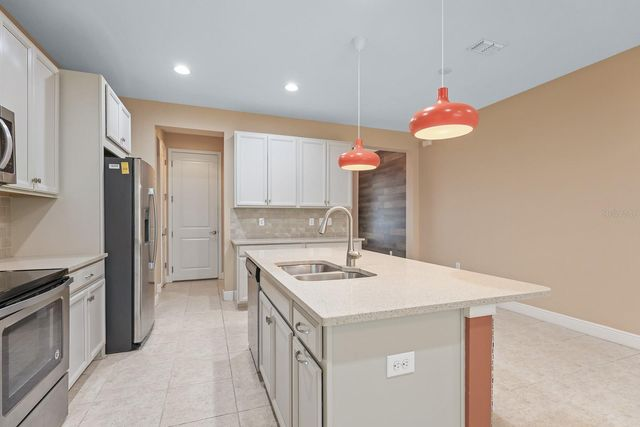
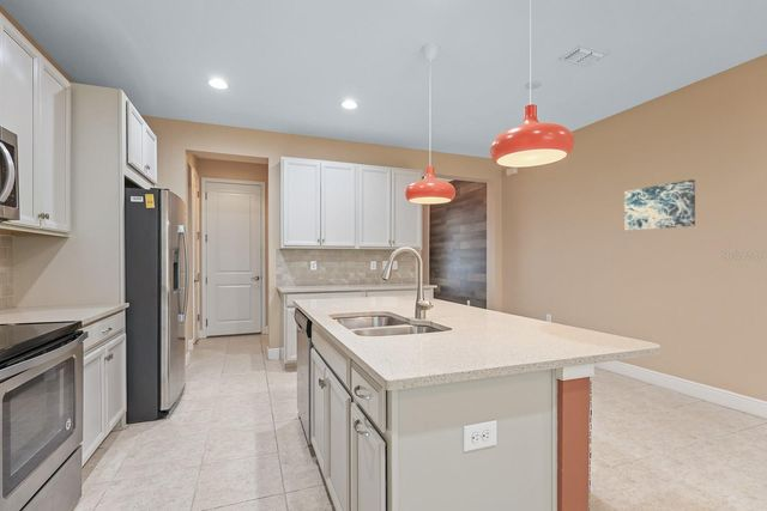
+ wall art (657, 207)
